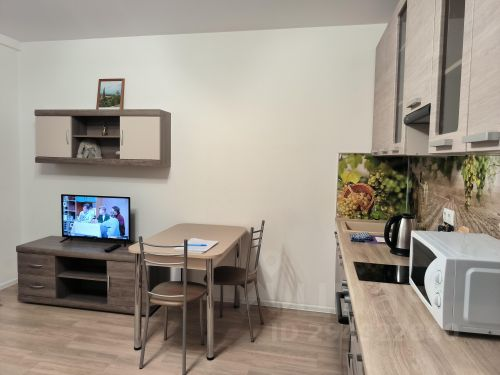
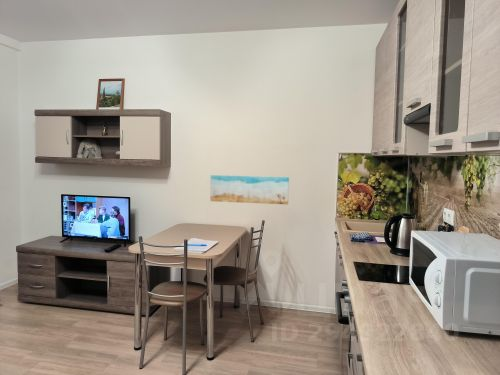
+ wall art (248, 189)
